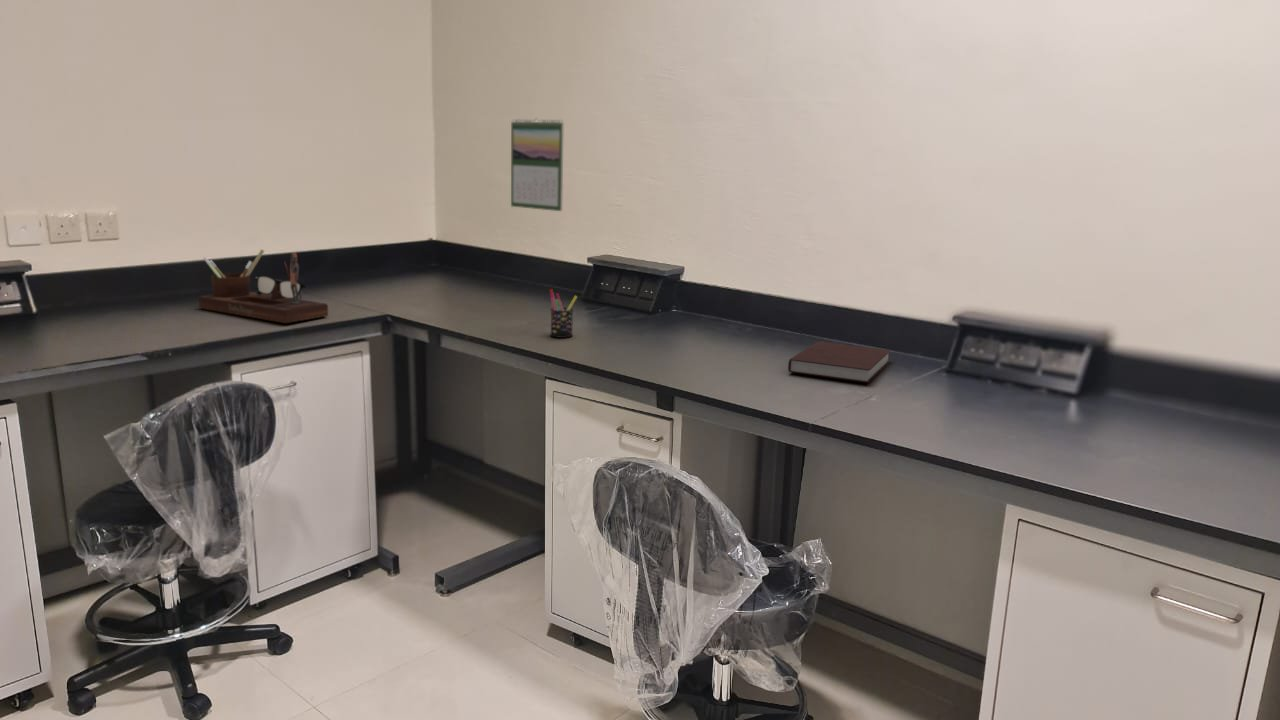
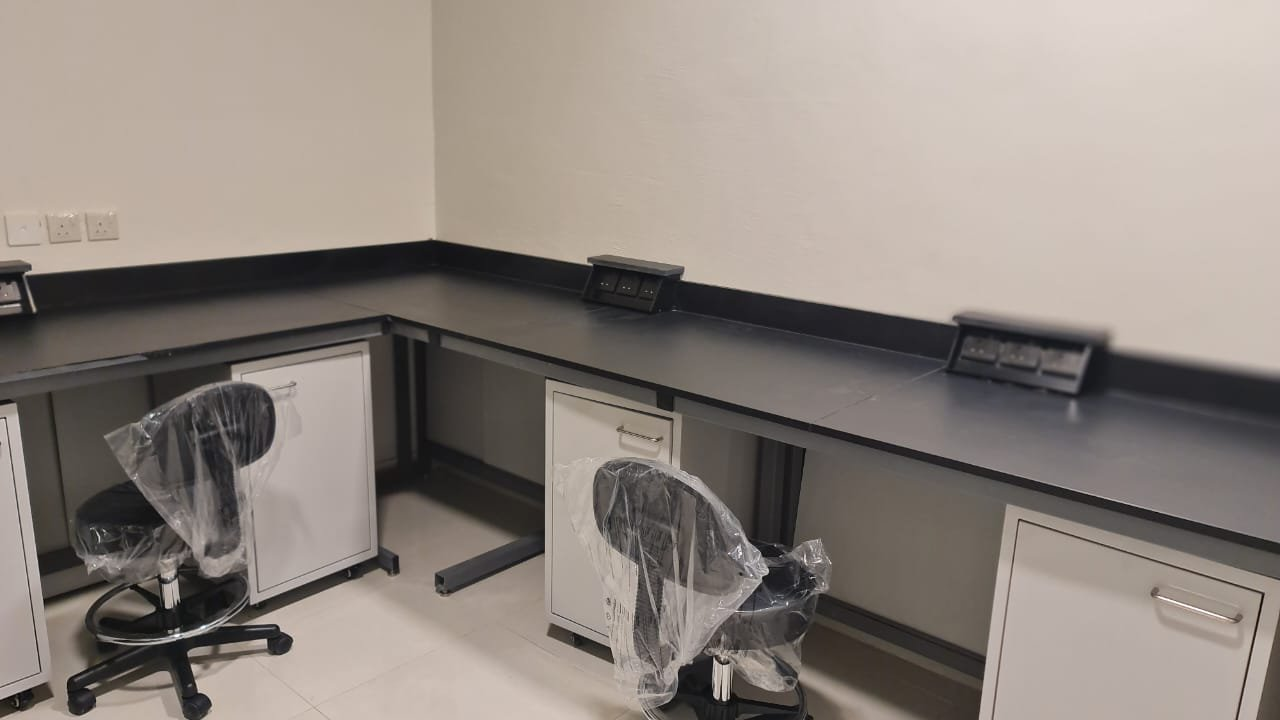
- pen holder (559, 313)
- calendar (536, 163)
- desk organizer (258, 280)
- notebook (841, 360)
